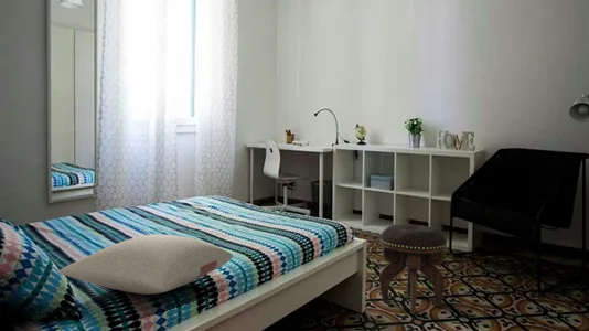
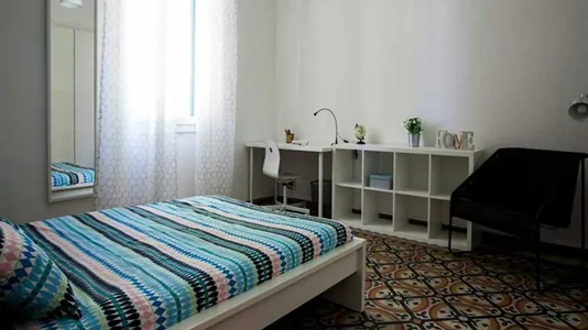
- footstool (411, 265)
- pillow (151, 263)
